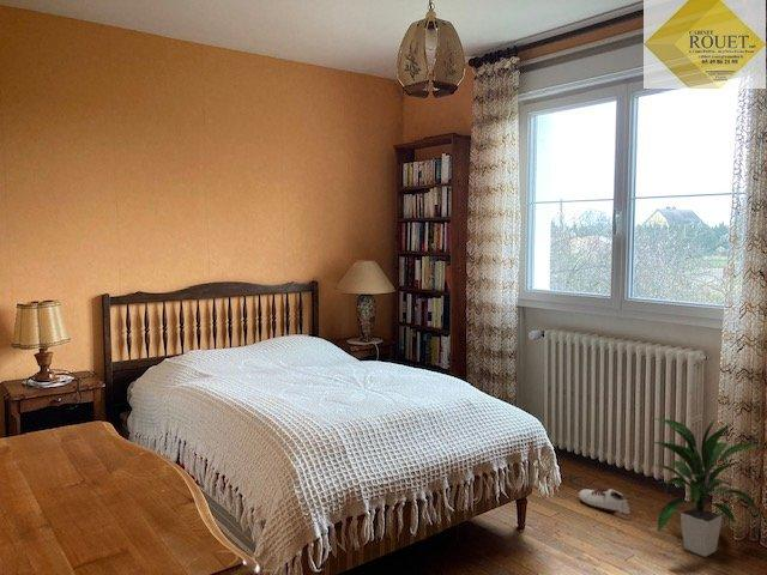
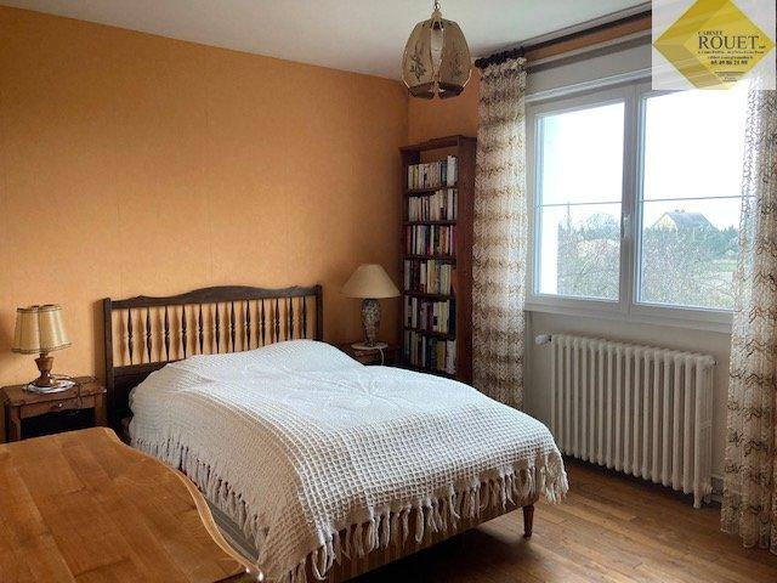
- indoor plant (696, 482)
- shoe (605, 497)
